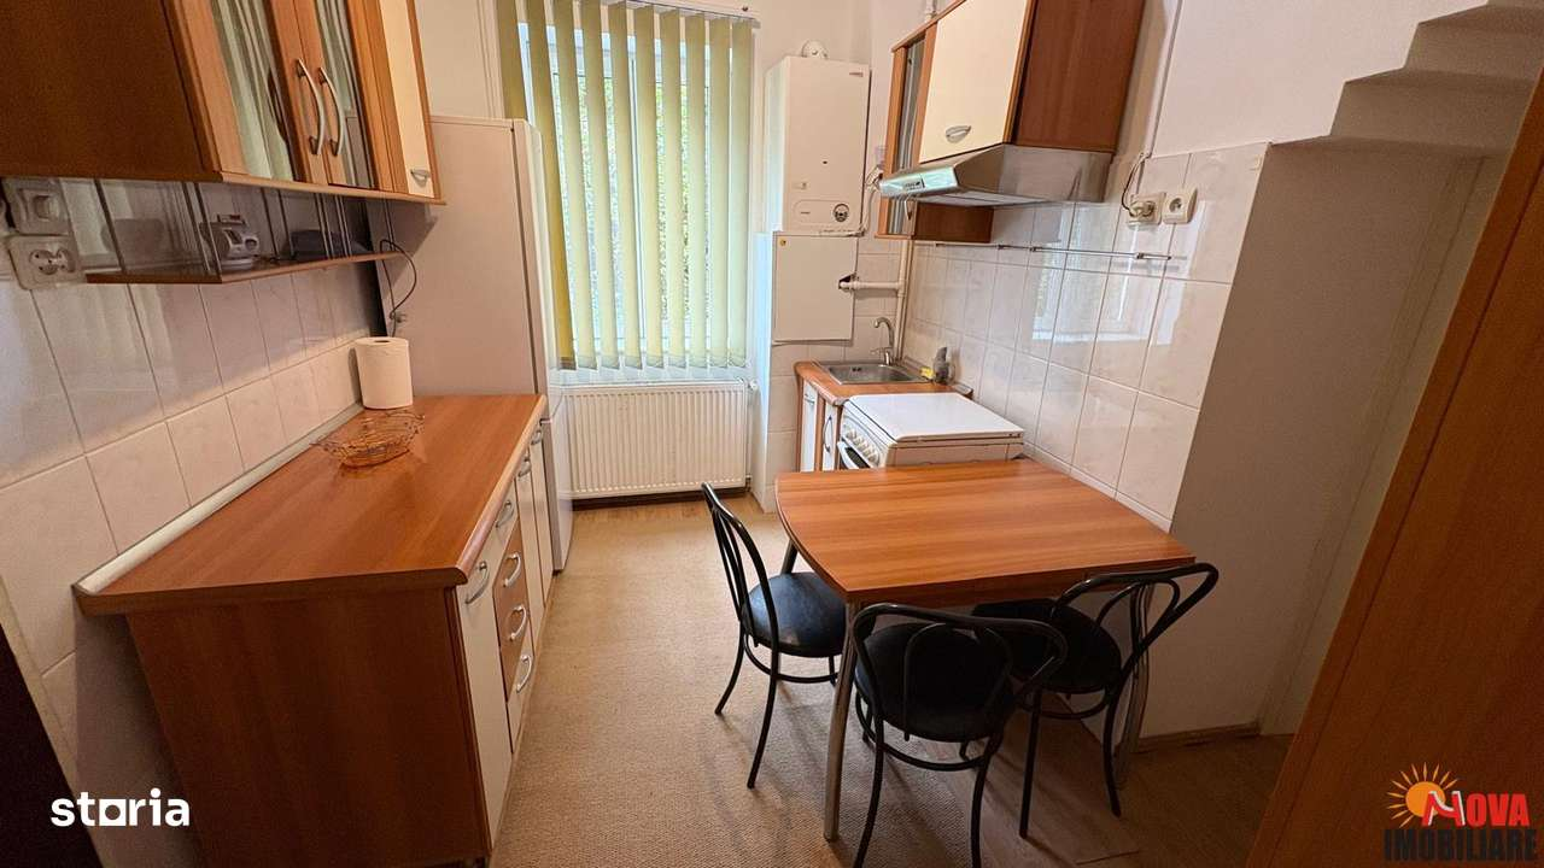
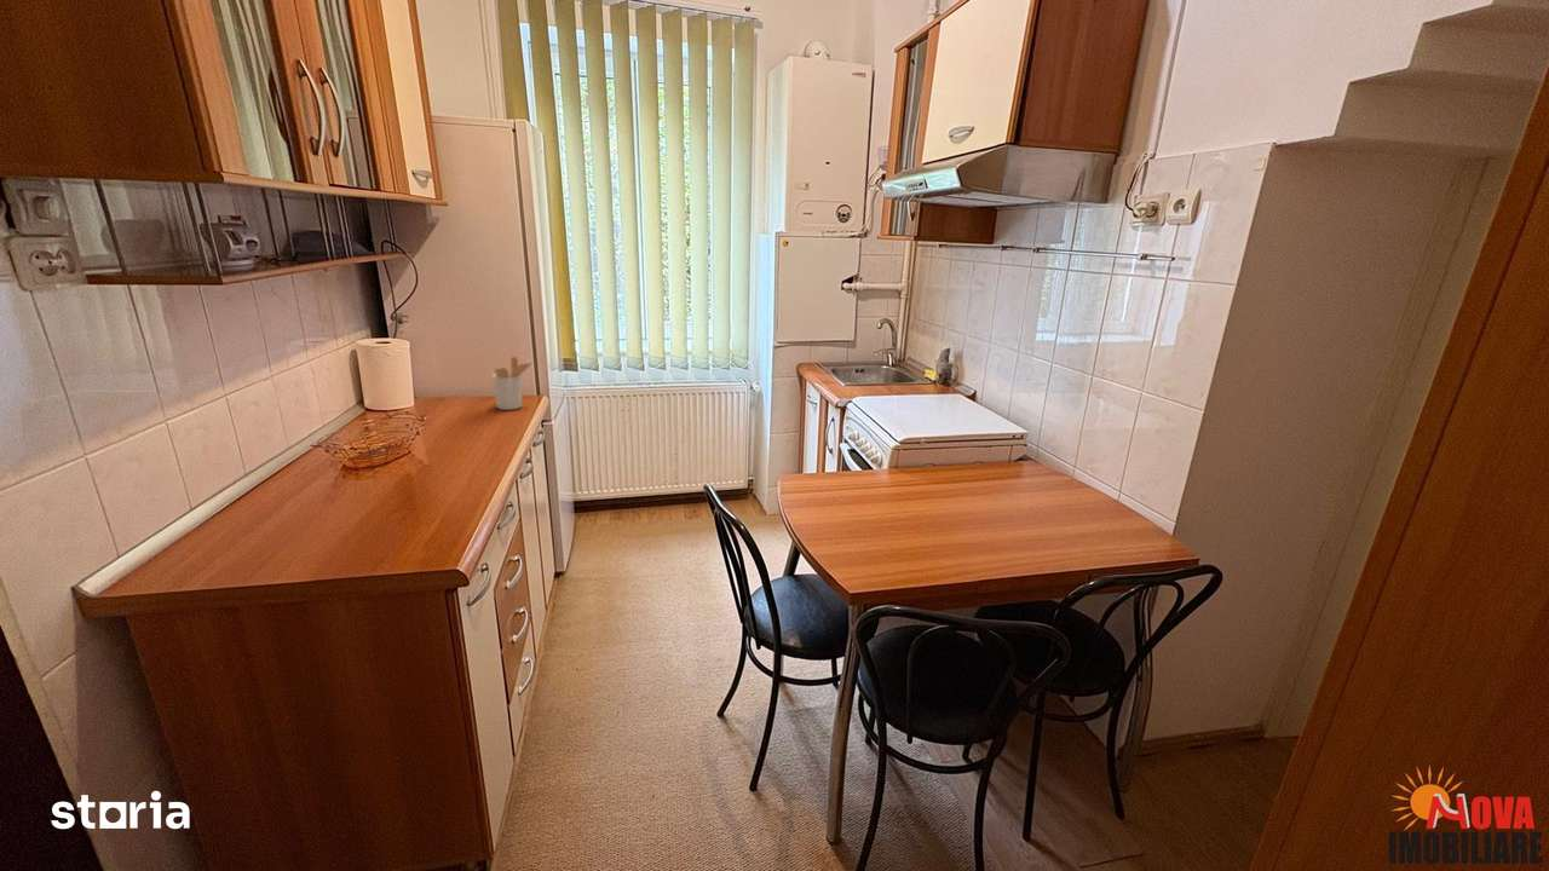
+ utensil holder (513, 383)
